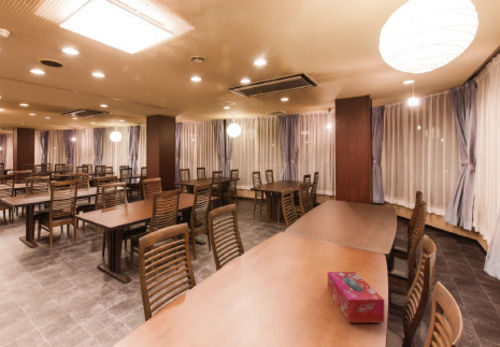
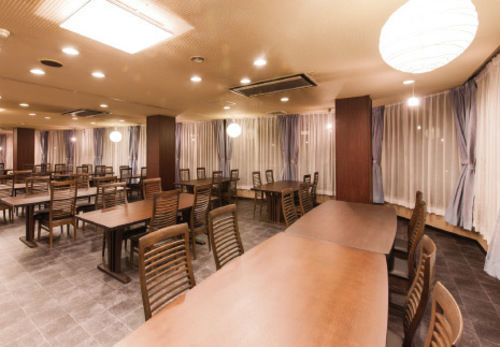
- tissue box (352, 294)
